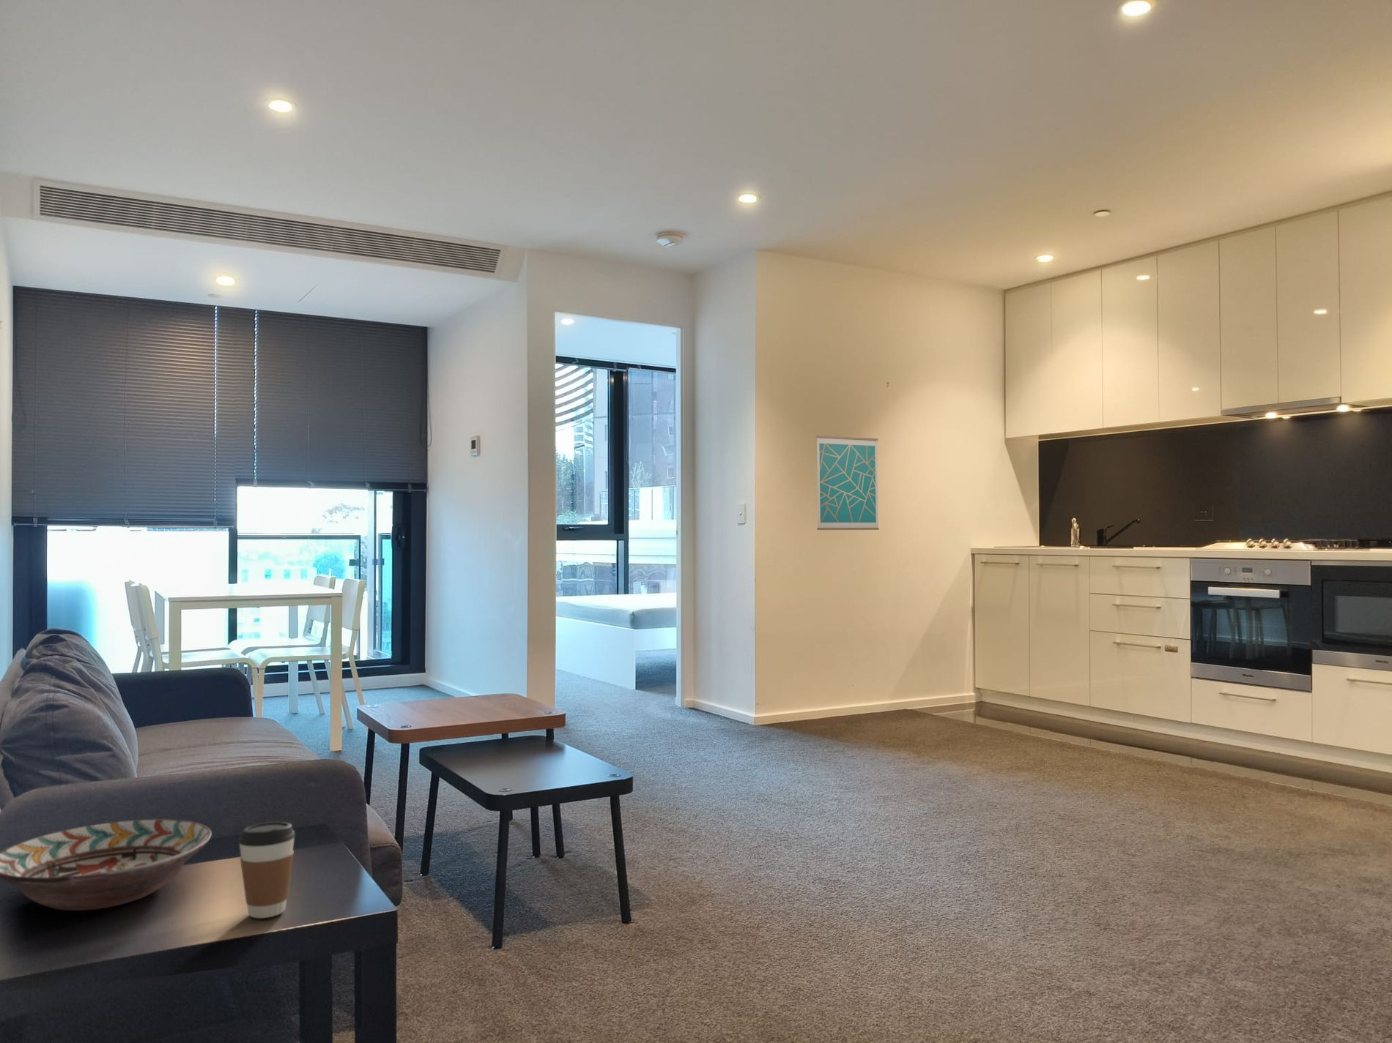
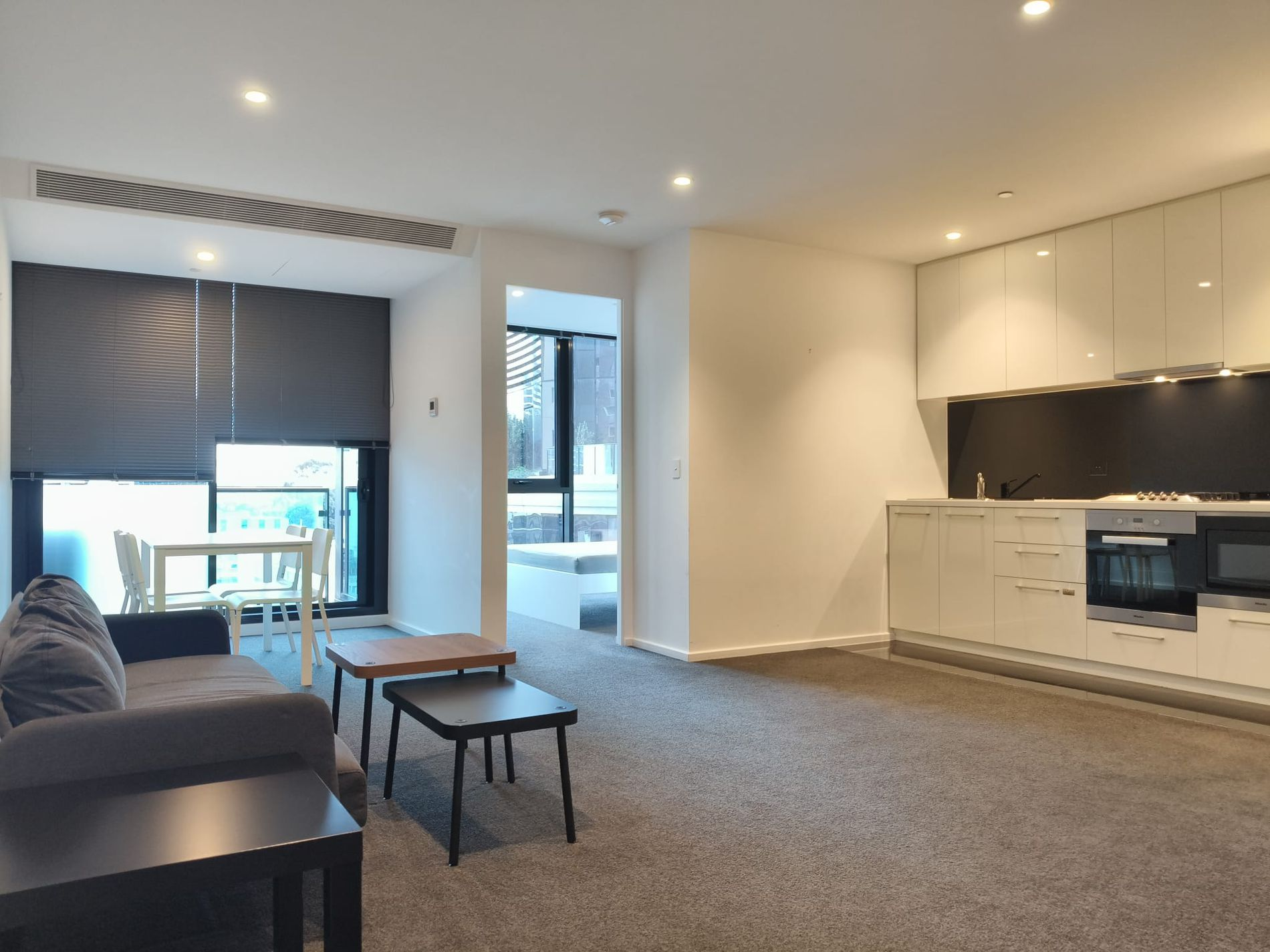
- coffee cup (266, 869)
- decorative bowl (105, 870)
- wall art (847, 483)
